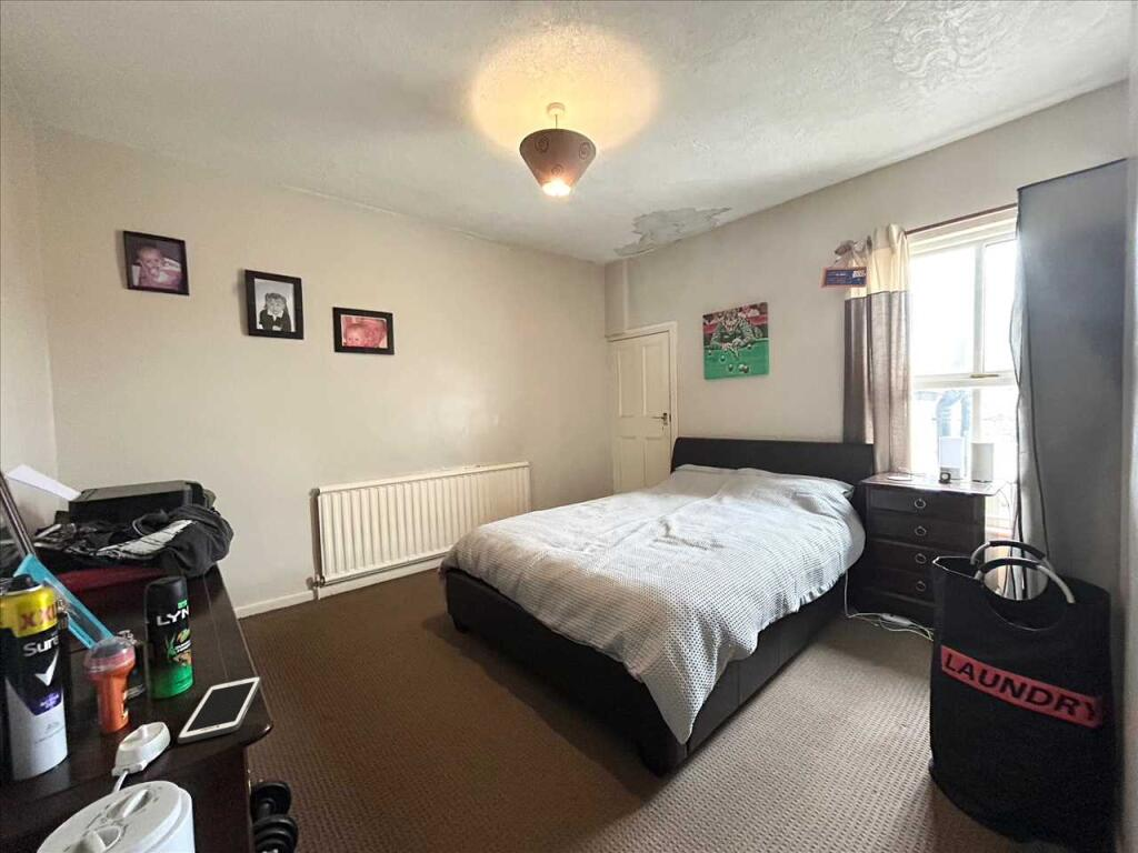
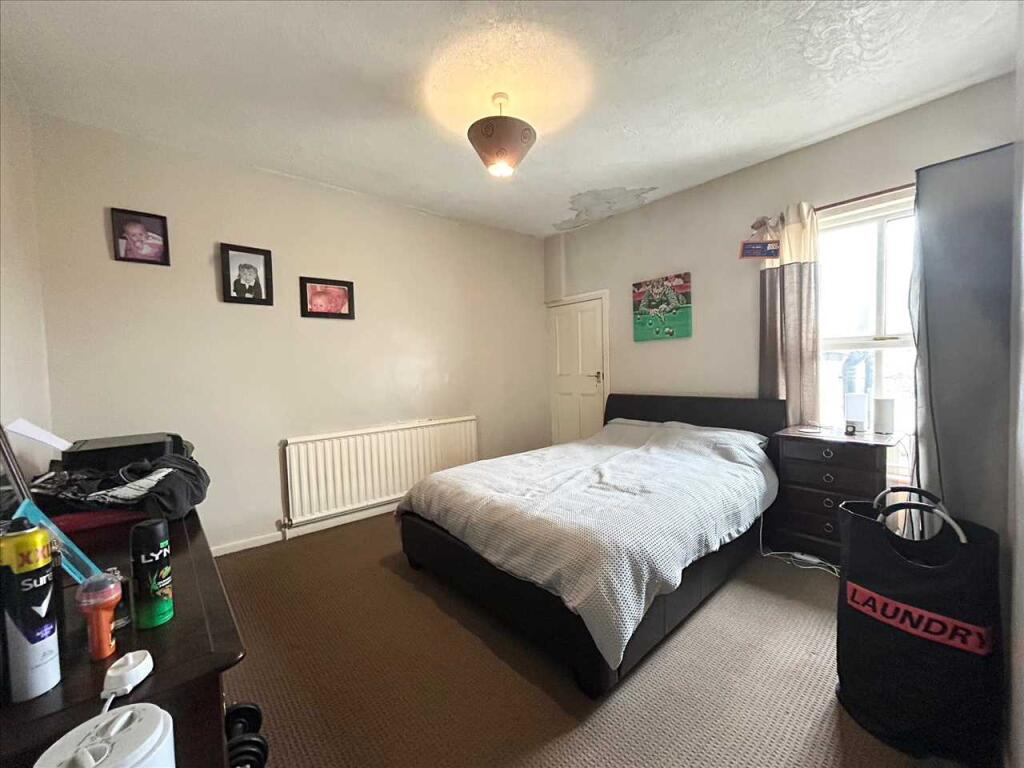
- cell phone (223, 706)
